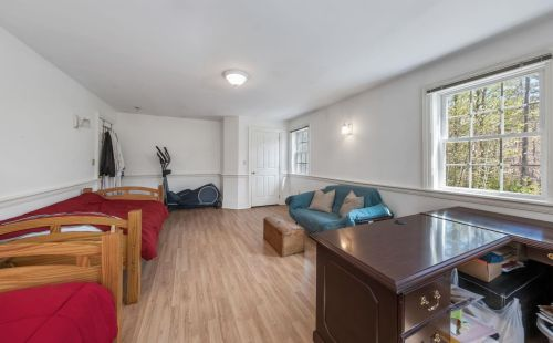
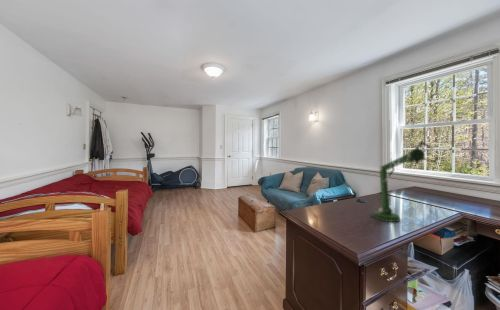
+ desk lamp (387, 184)
